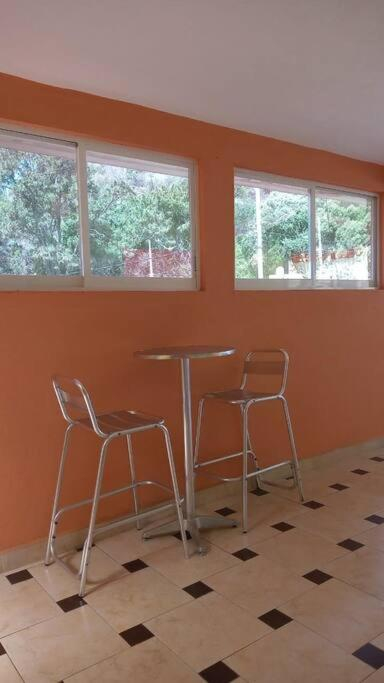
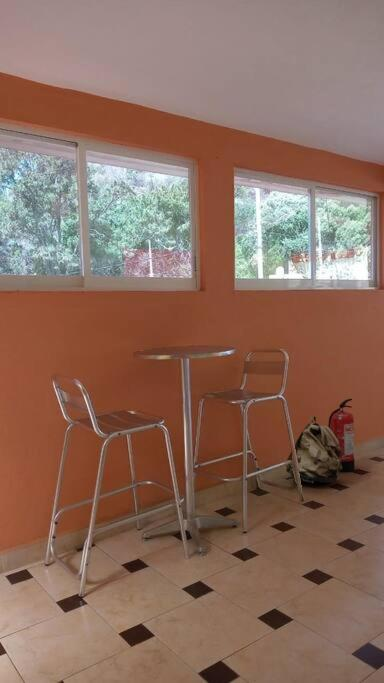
+ fire extinguisher (340, 434)
+ backpack (311, 450)
